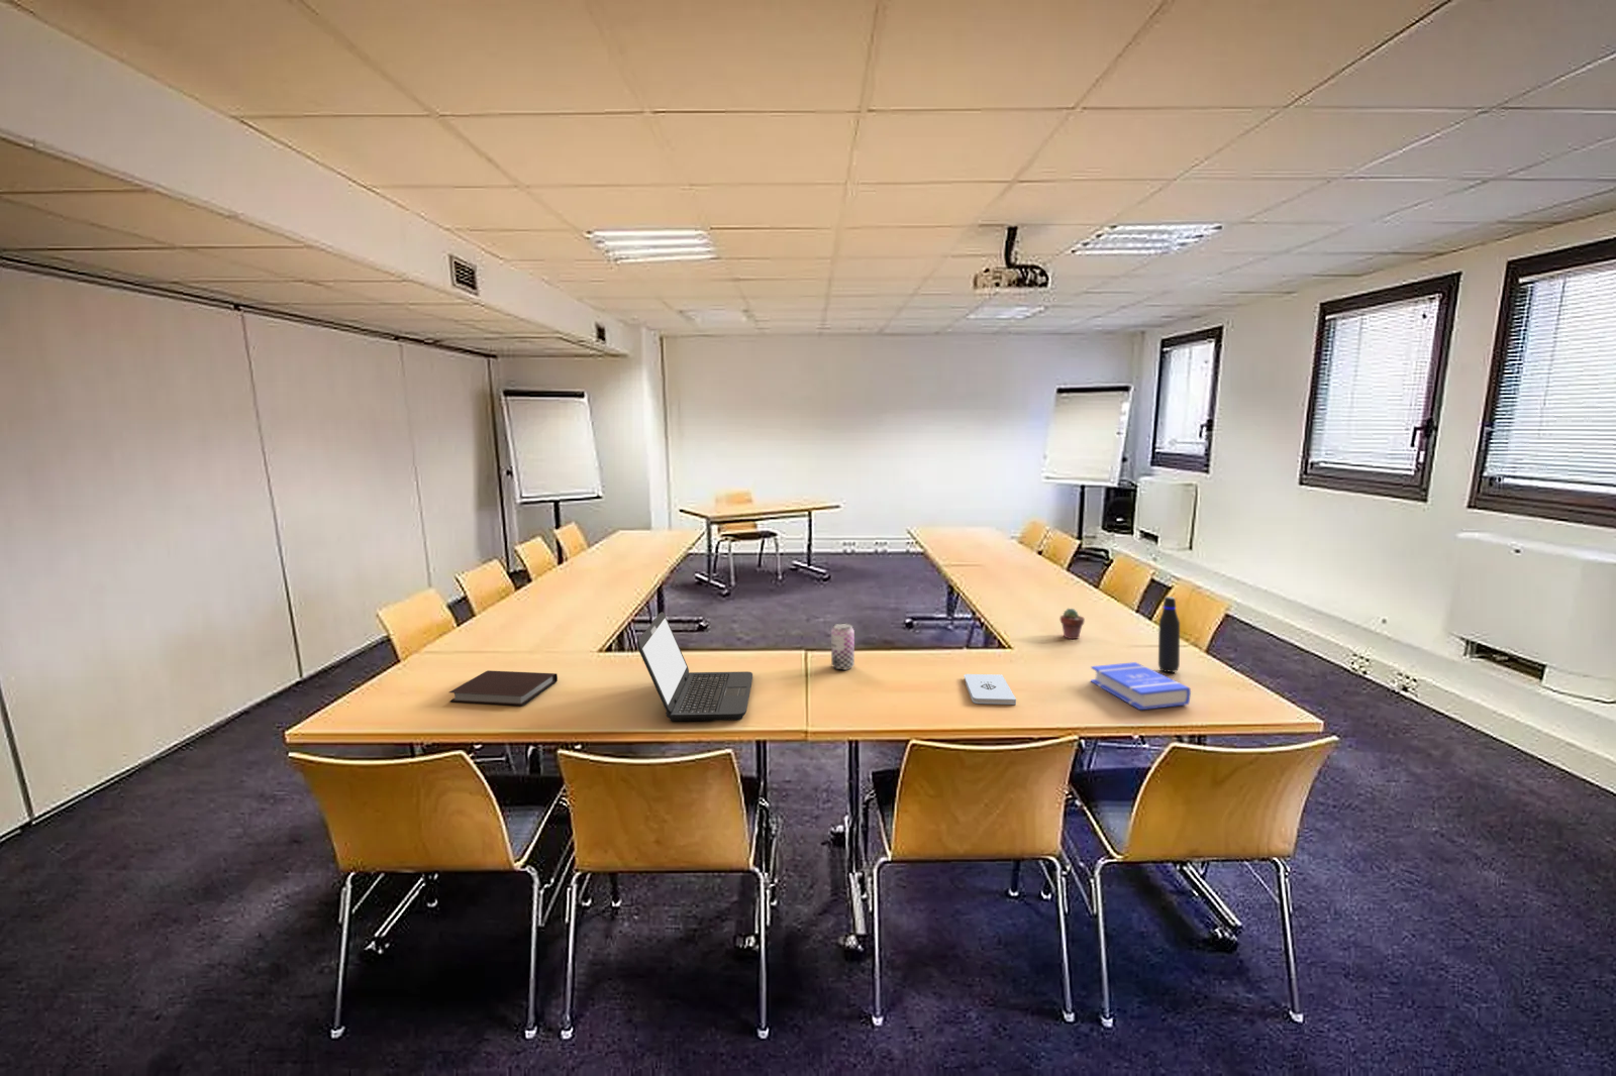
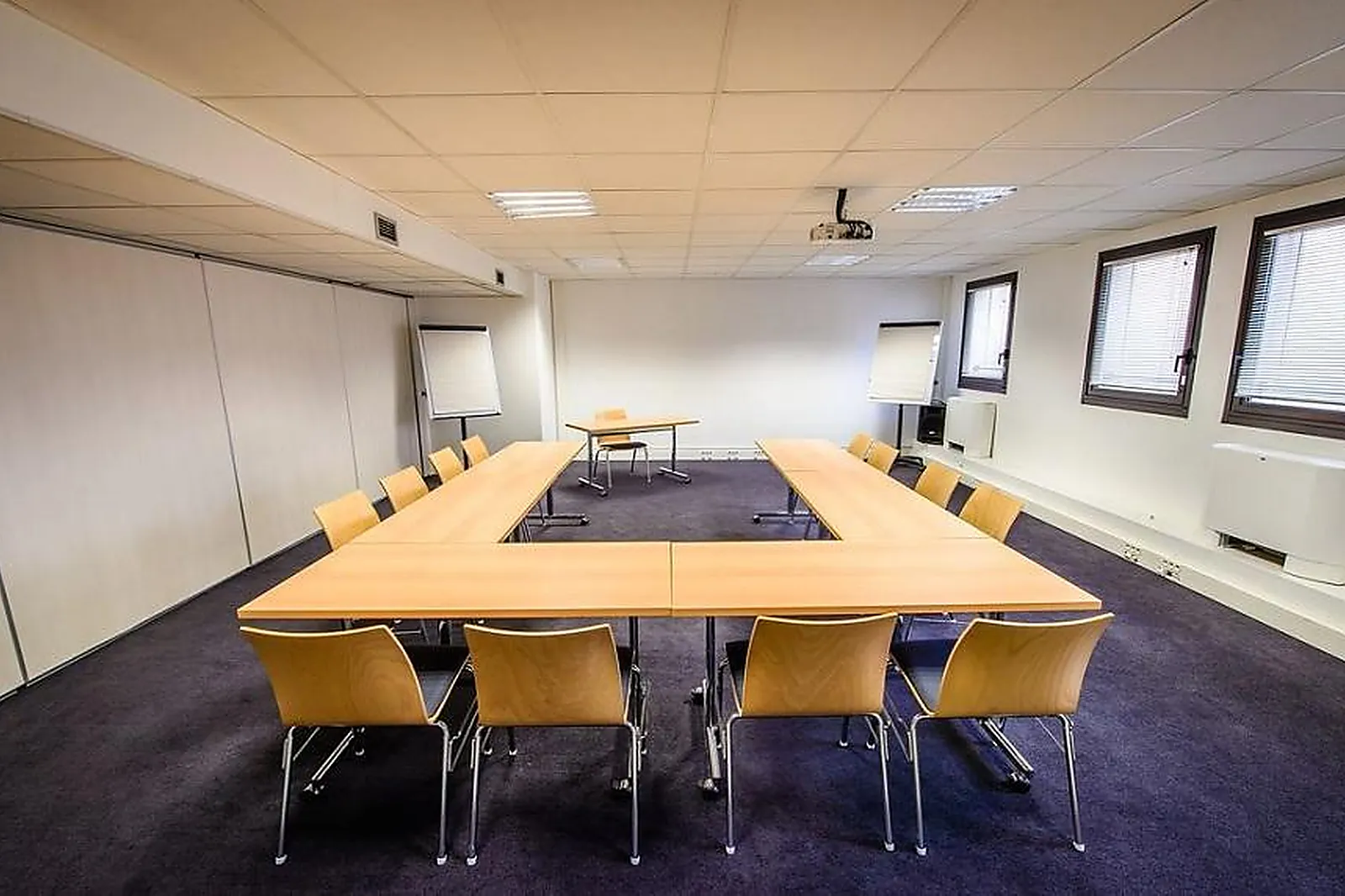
- book (1138, 685)
- notepad (988, 688)
- laptop (700, 672)
- beer can (842, 646)
- notebook (505, 687)
- potted succulent (1072, 623)
- water bottle (1169, 634)
